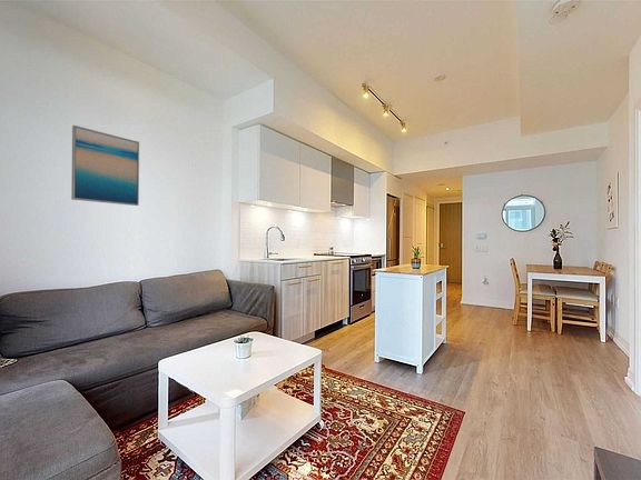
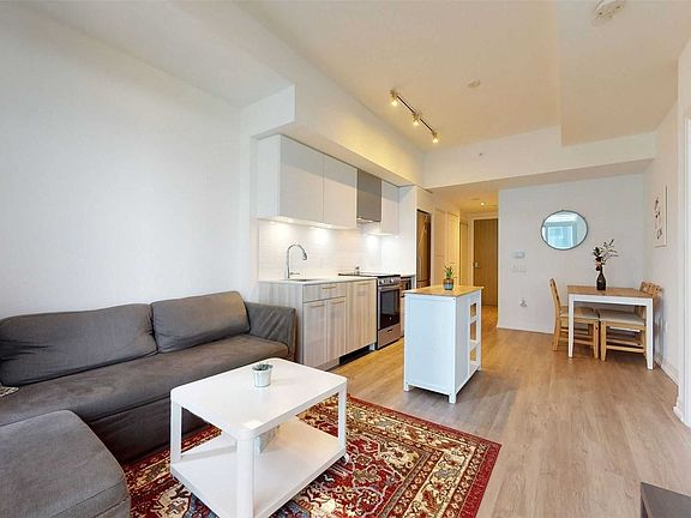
- wall art (107, 168)
